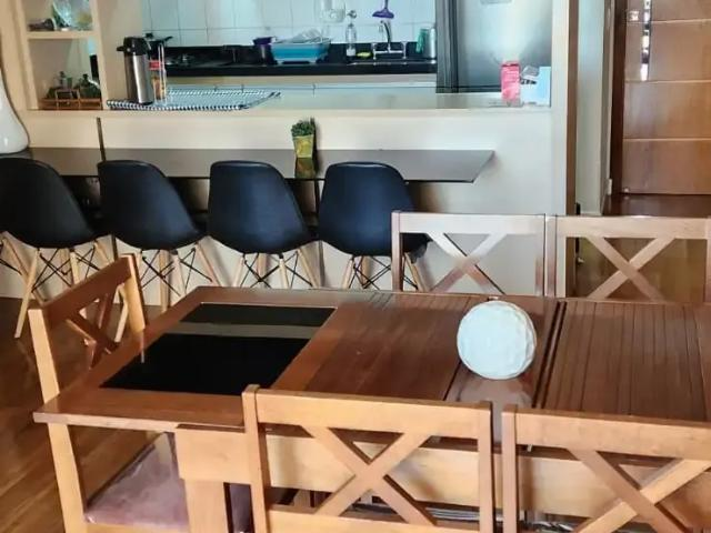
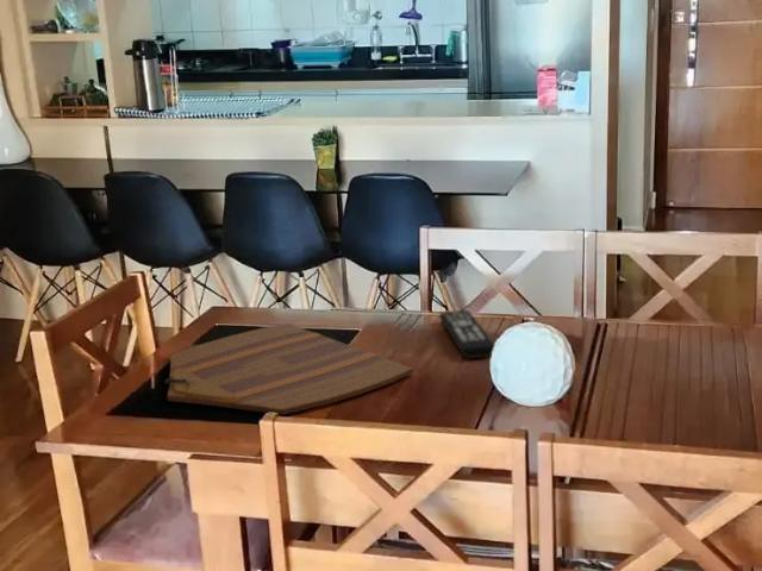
+ cutting board (261, 366)
+ remote control (466, 332)
